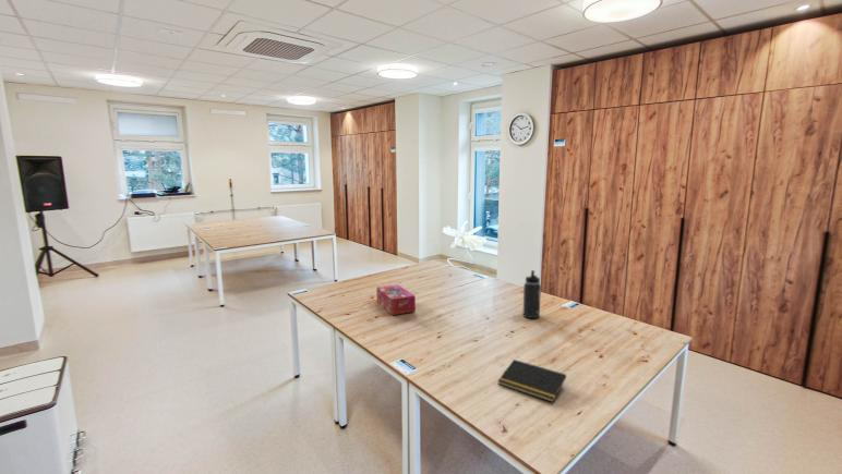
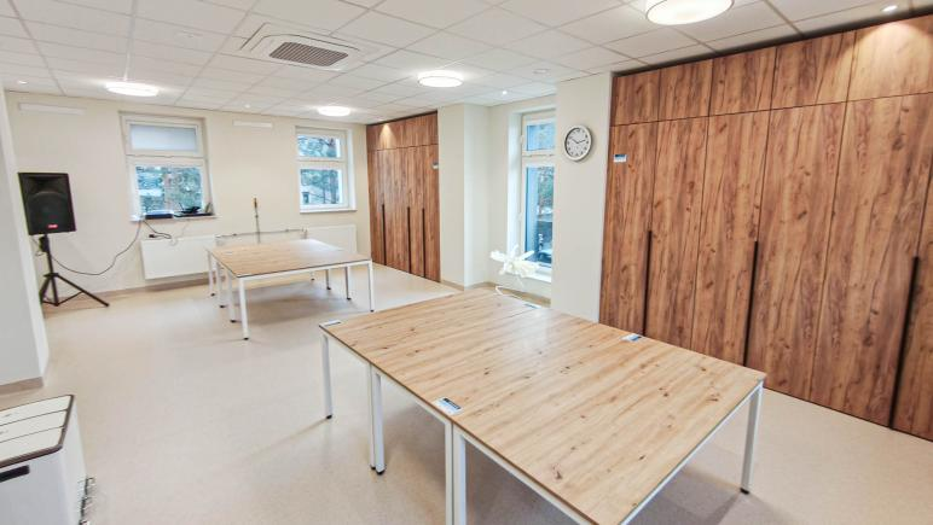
- notepad (531, 378)
- tissue box (395, 299)
- thermos bottle (532, 292)
